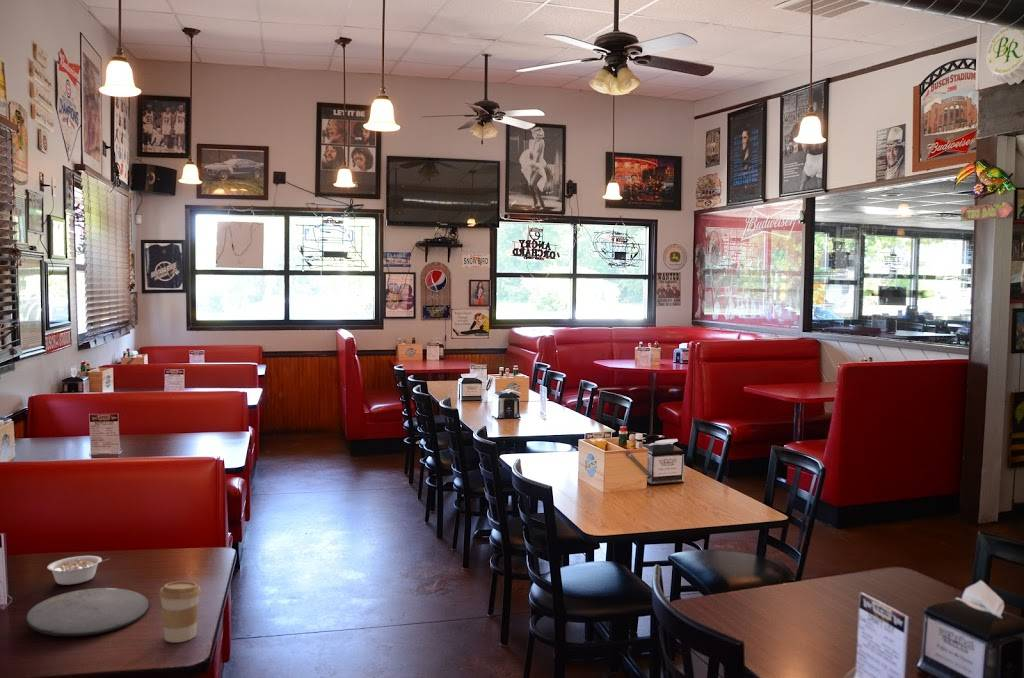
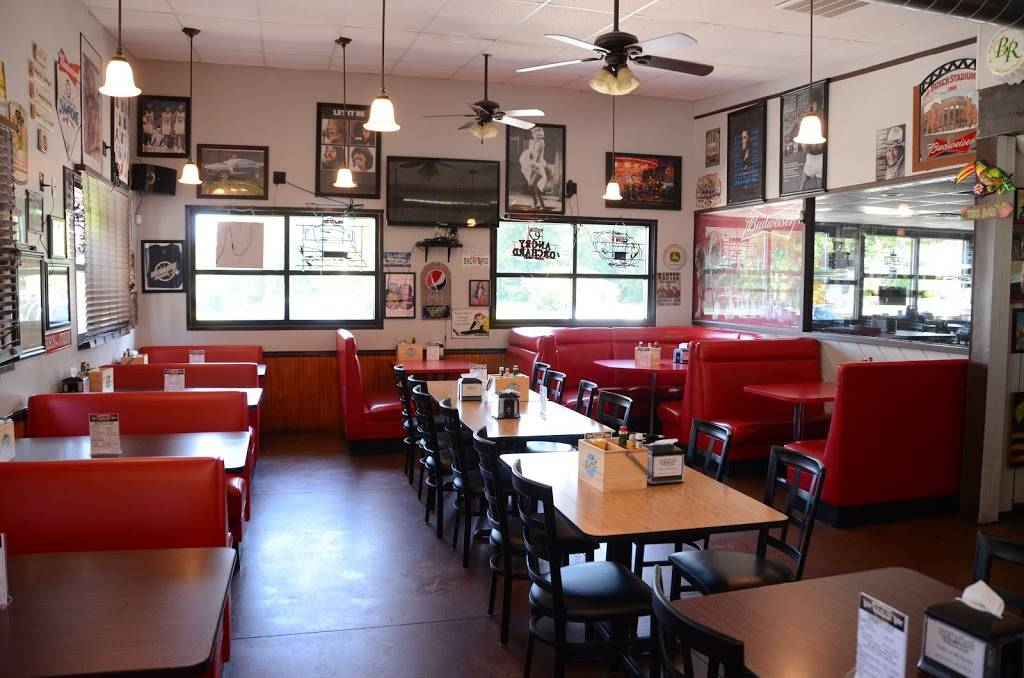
- coffee cup (180, 609)
- plate (89, 610)
- legume (77, 569)
